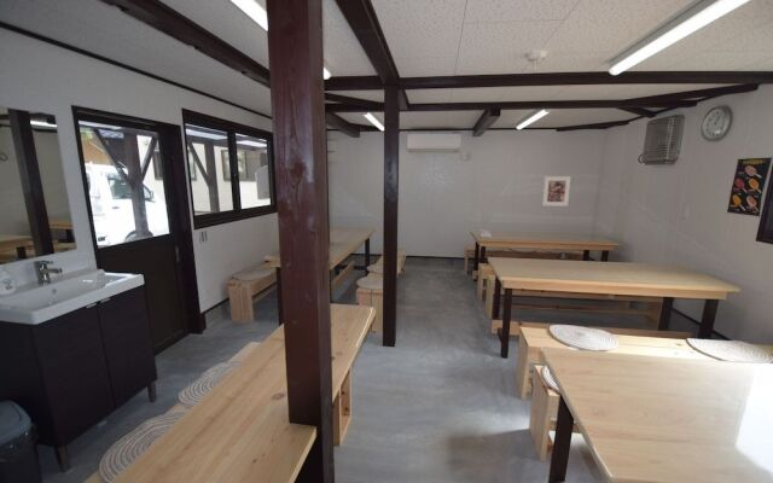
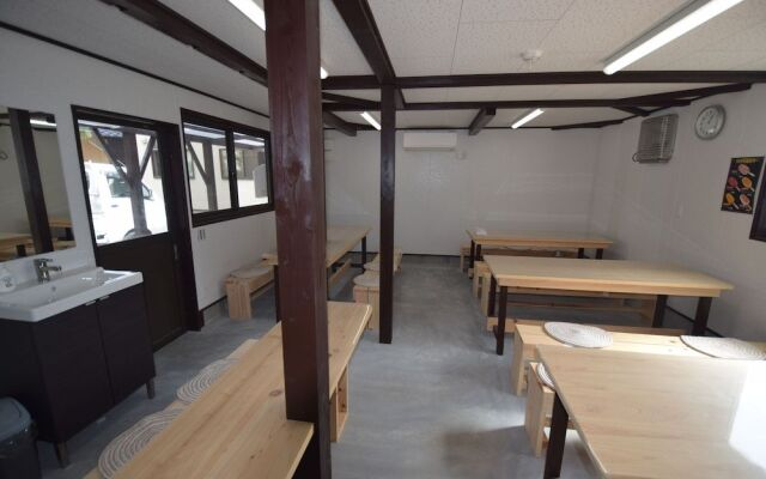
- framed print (556, 191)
